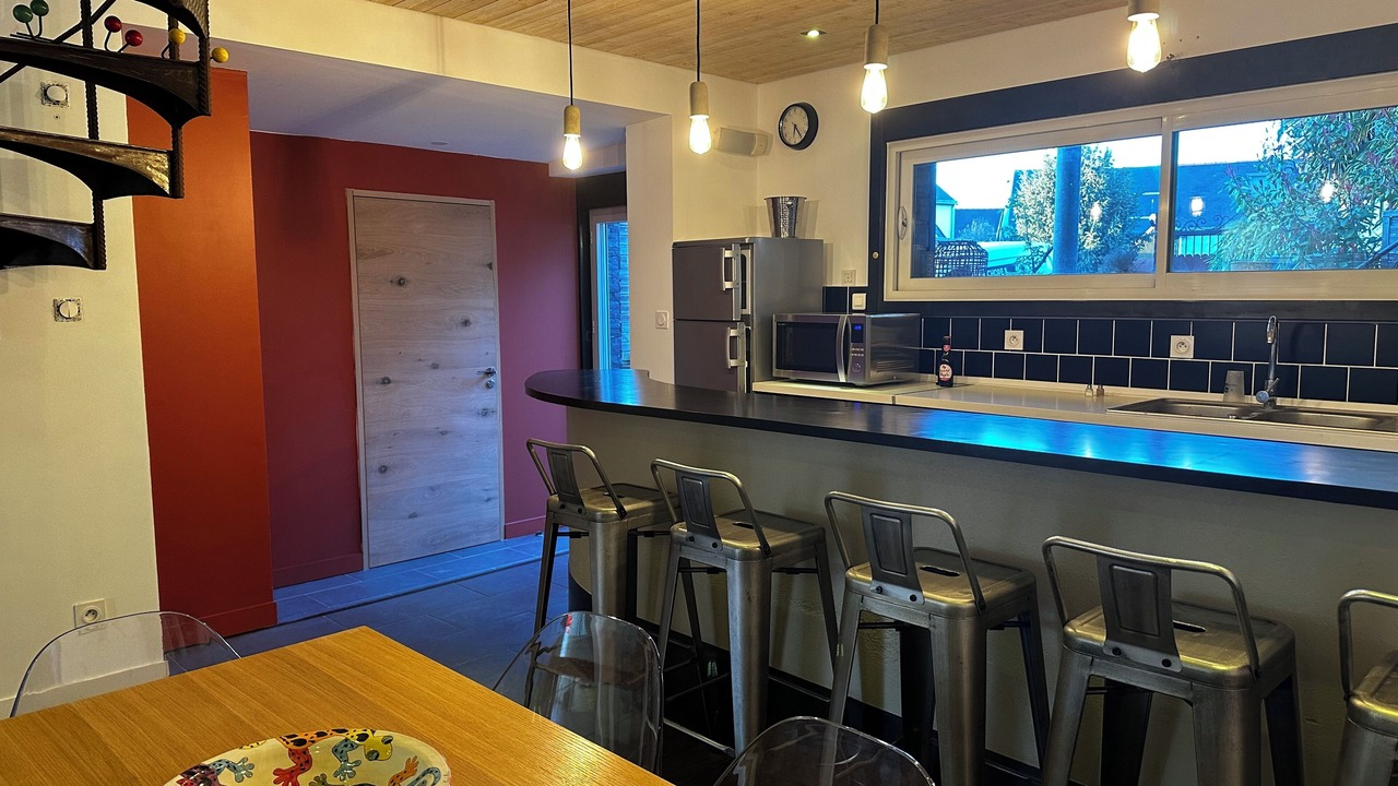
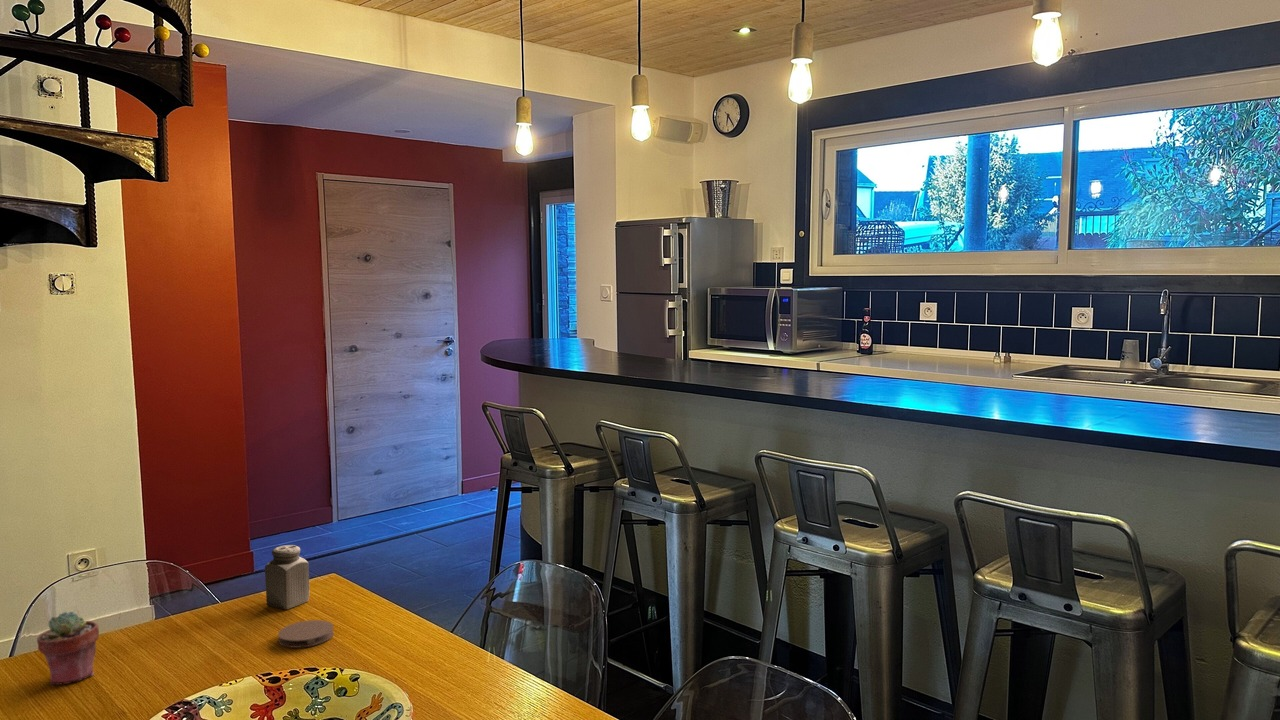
+ salt shaker (287, 575)
+ coaster (306, 633)
+ potted succulent (69, 644)
